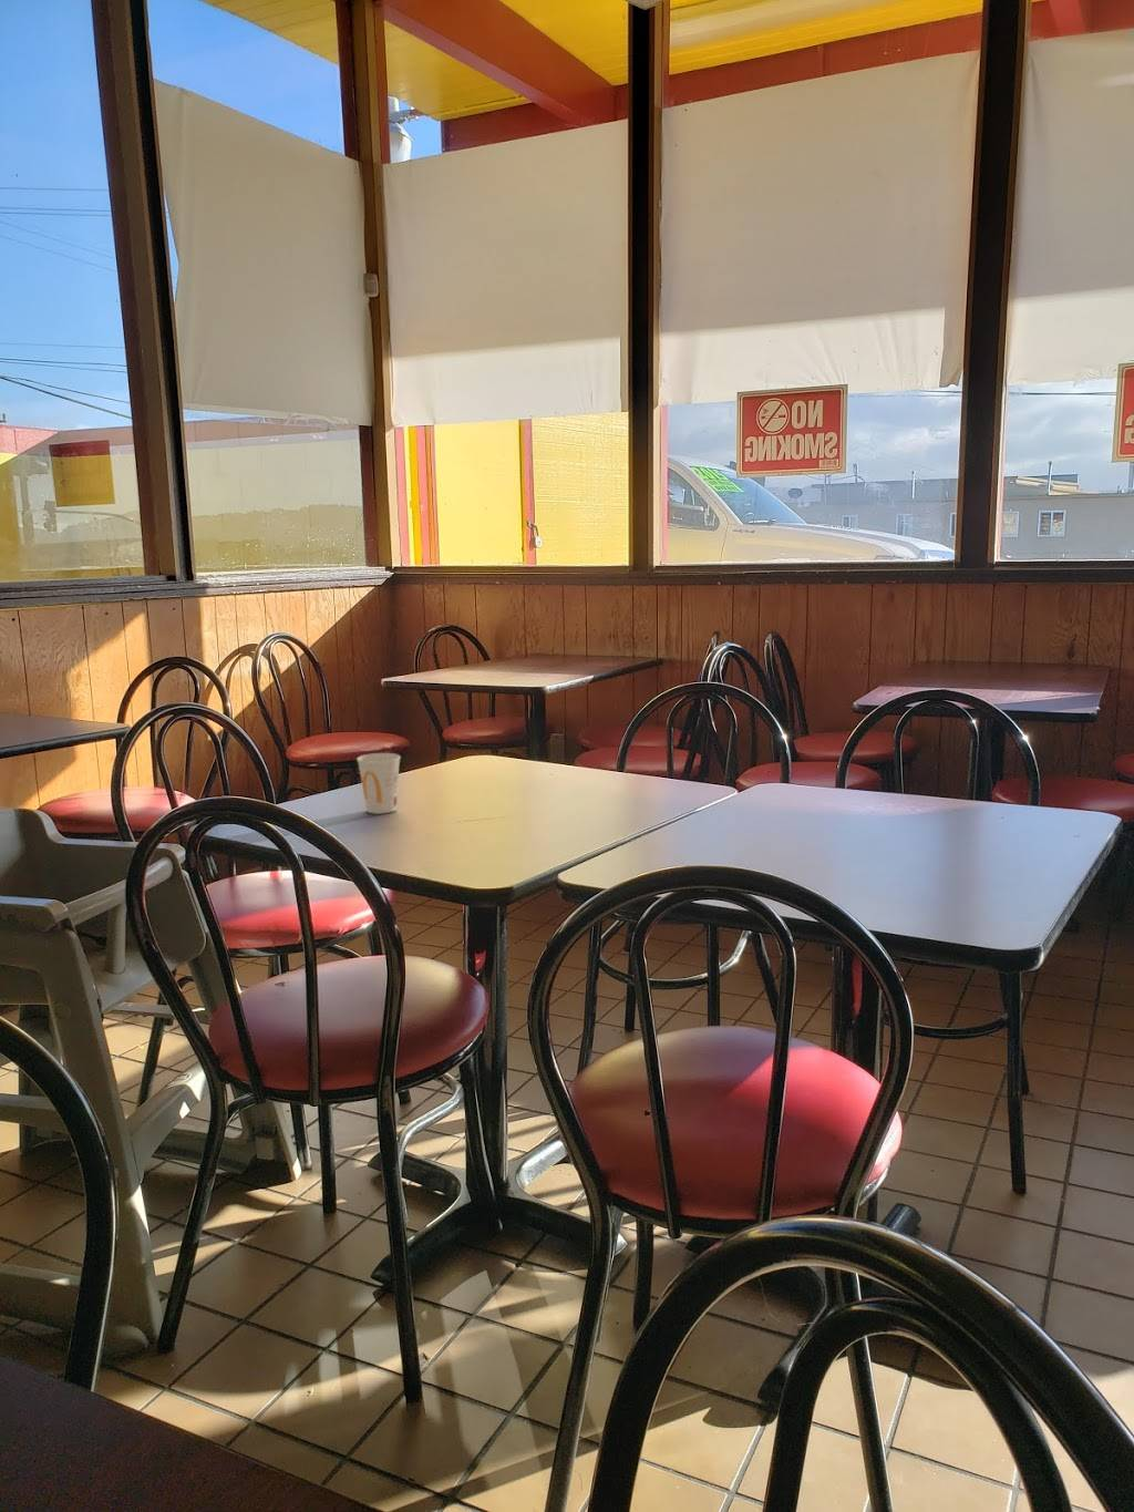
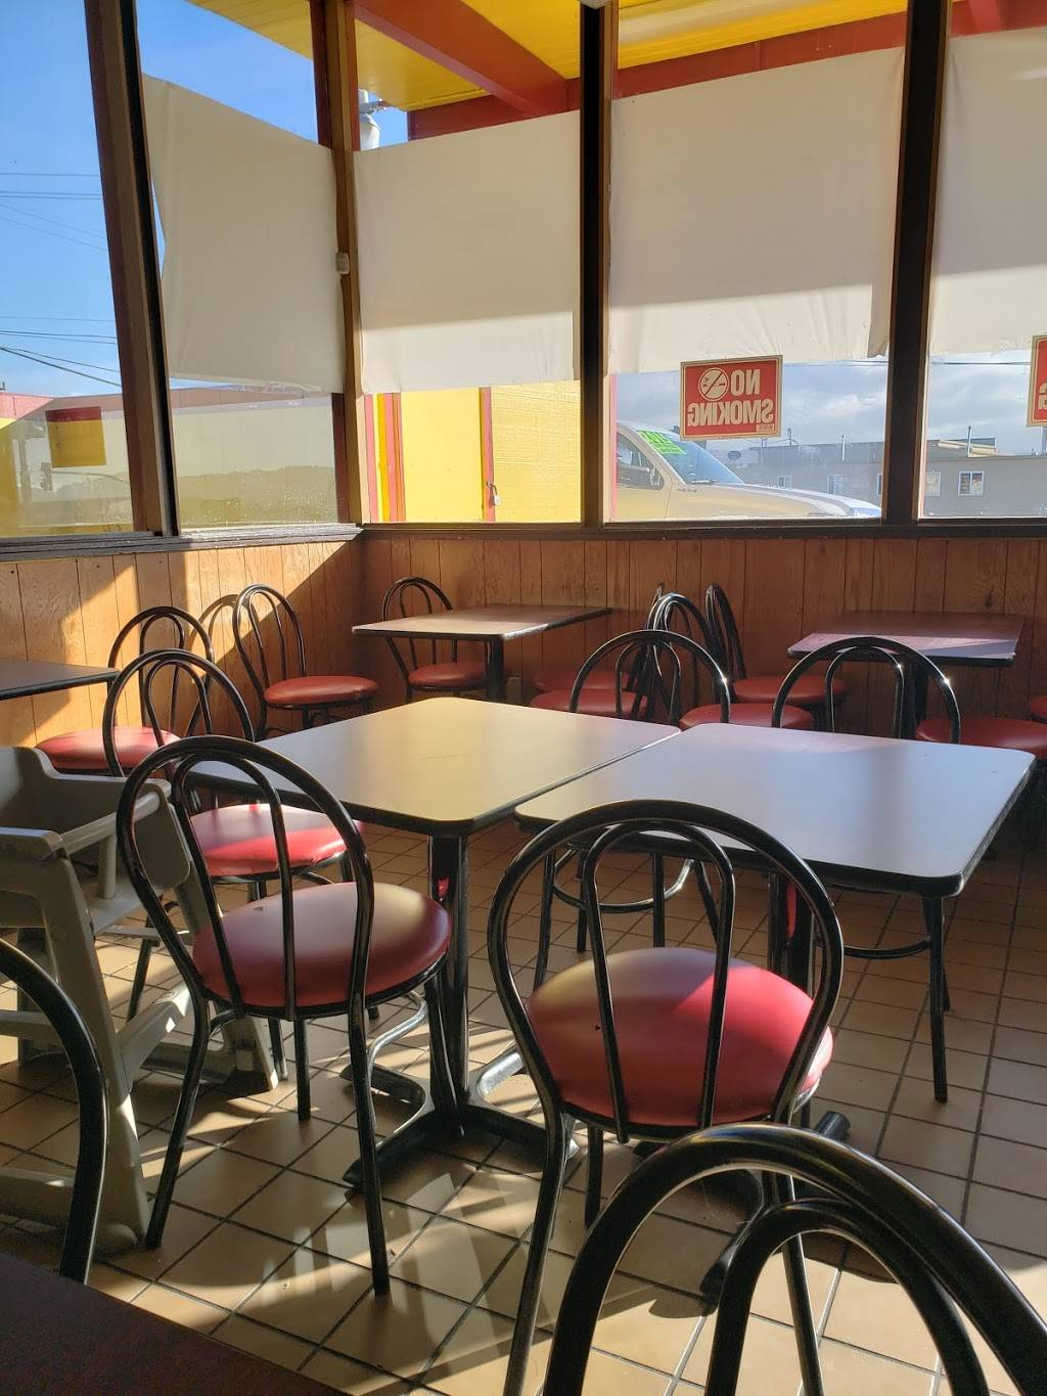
- cup (380, 783)
